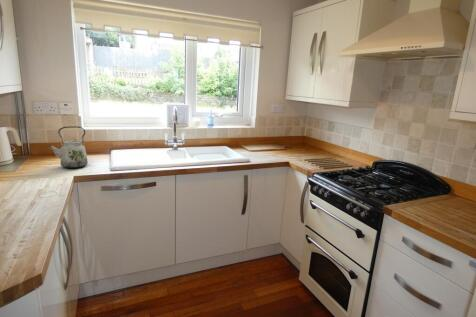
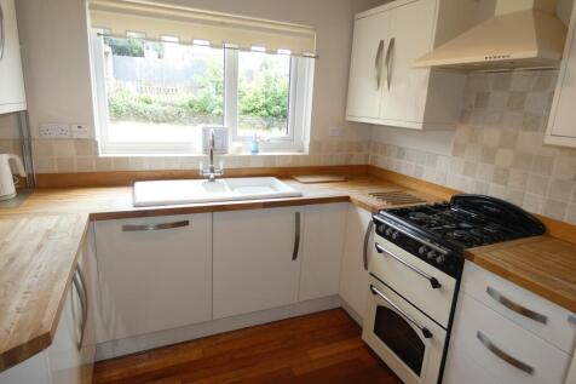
- kettle (67, 147)
